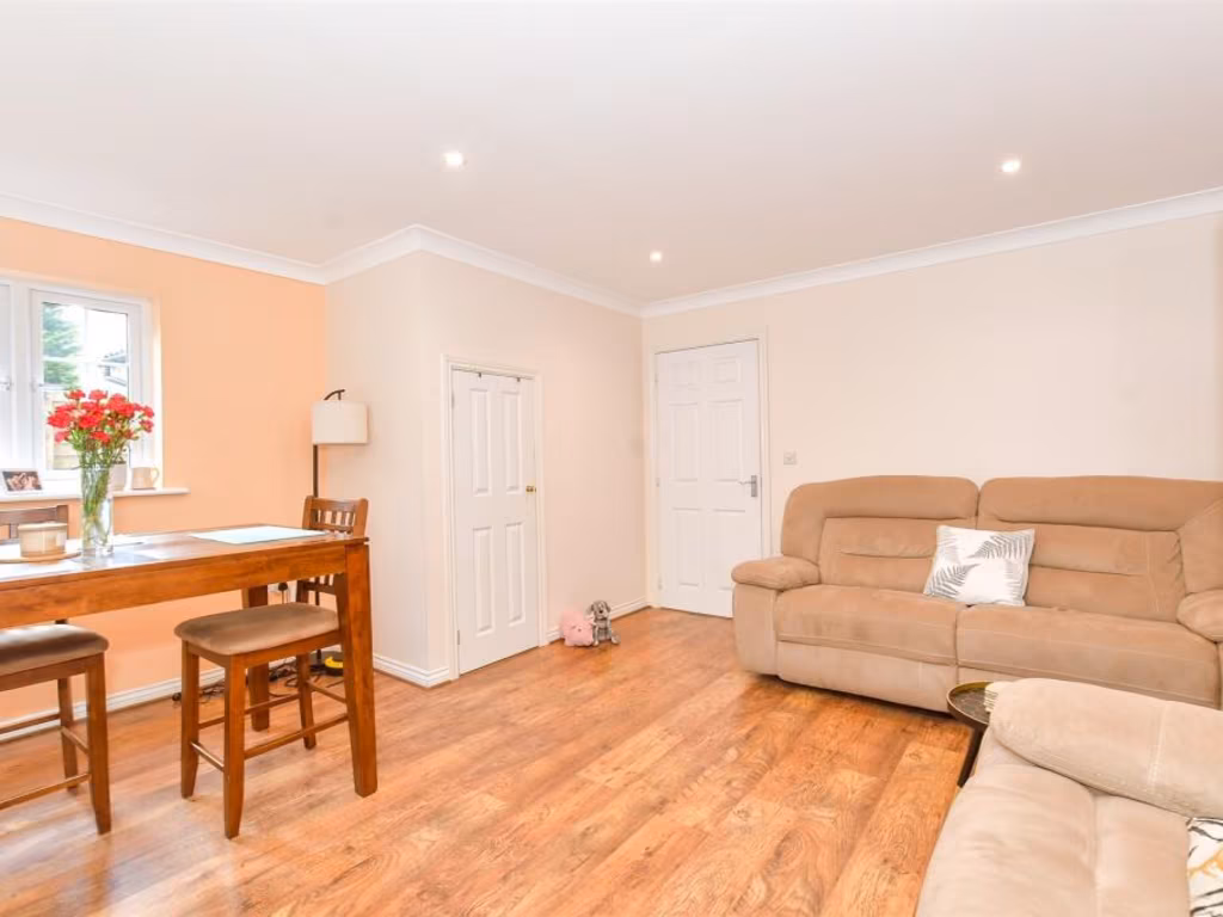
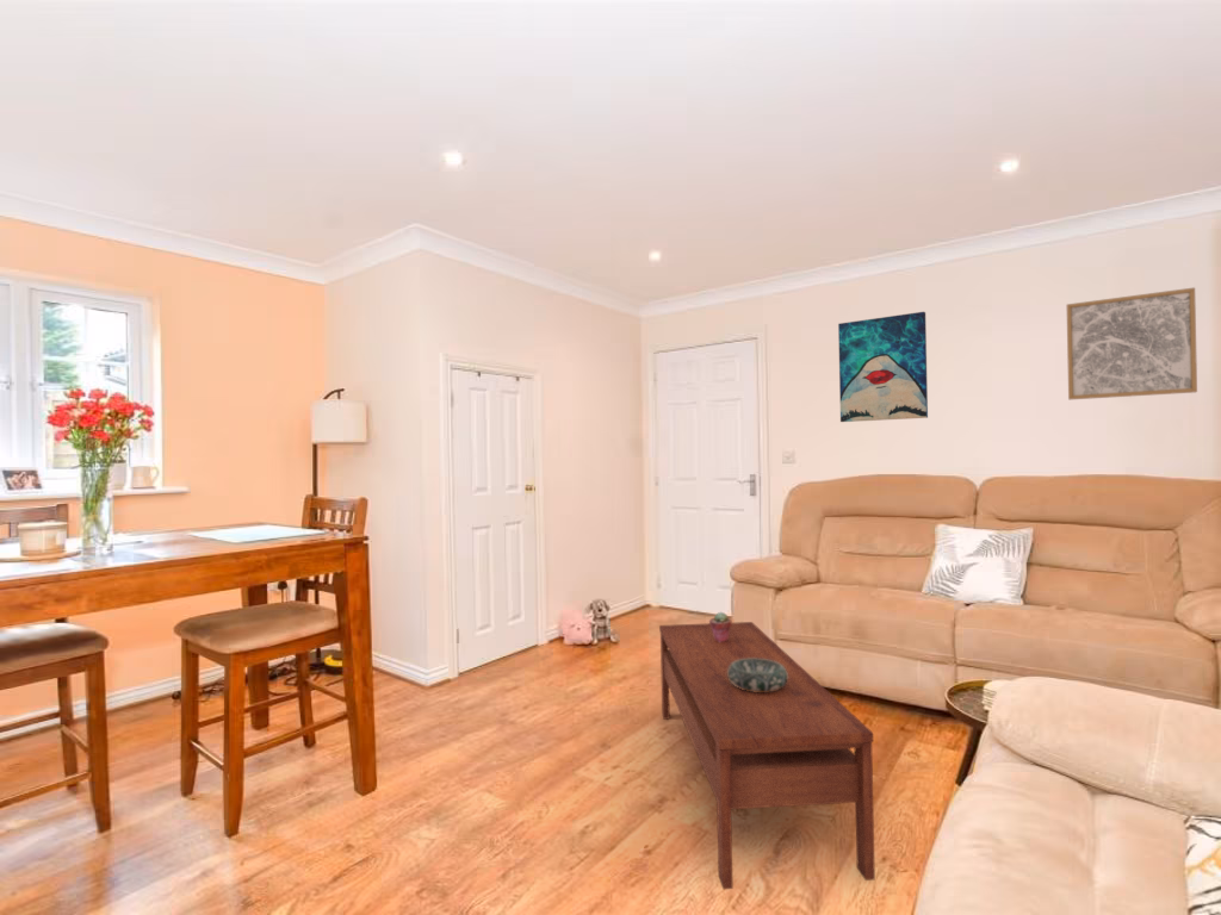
+ wall art (1128, 346)
+ coffee table (740, 721)
+ potted succulent (720, 624)
+ decorative bowl (757, 674)
+ wall art (881, 368)
